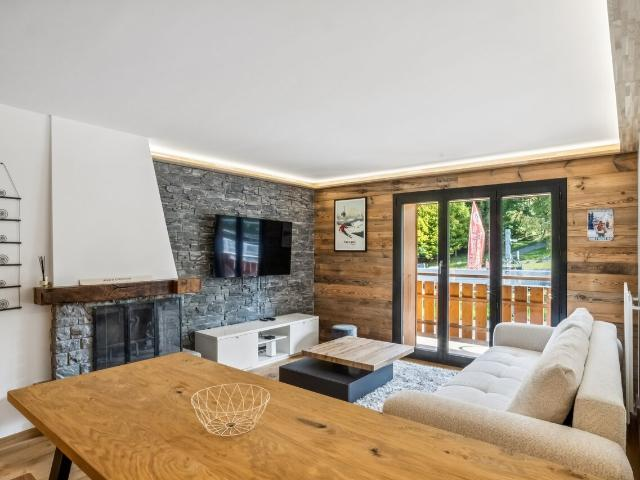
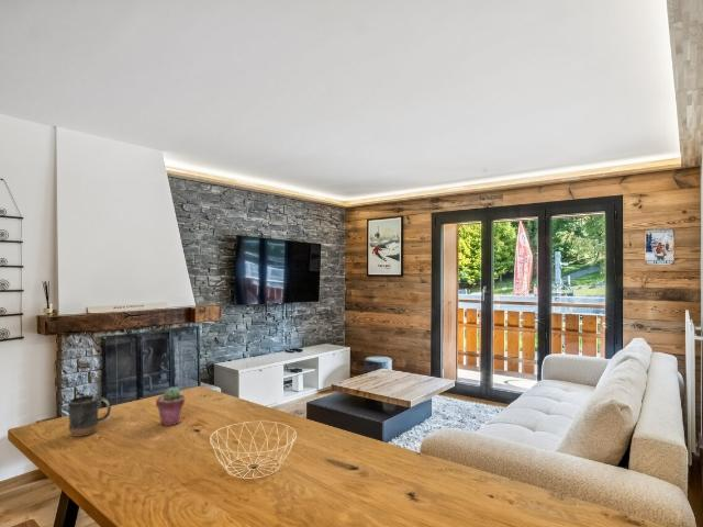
+ mug (89, 413)
+ potted succulent (170, 404)
